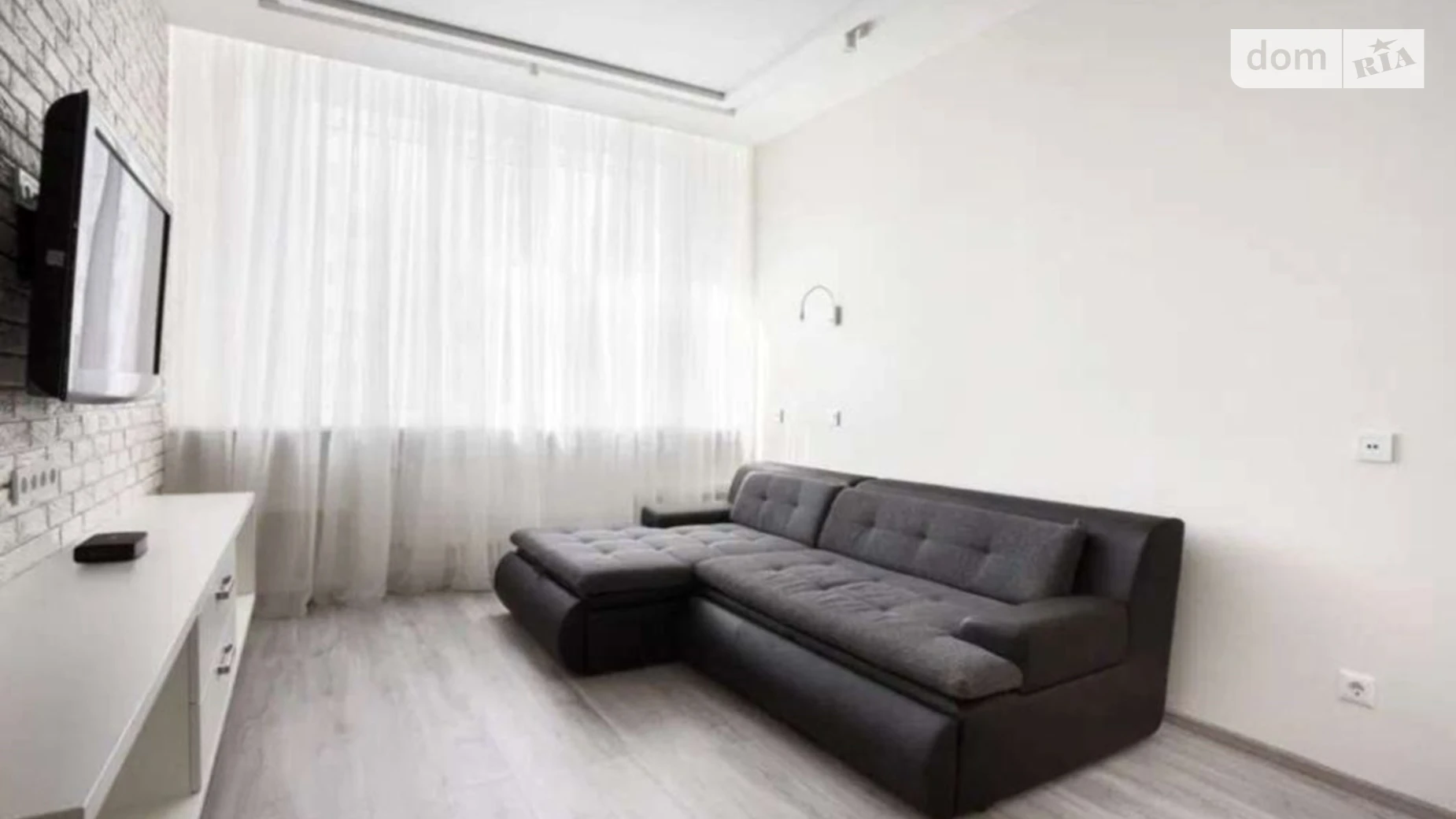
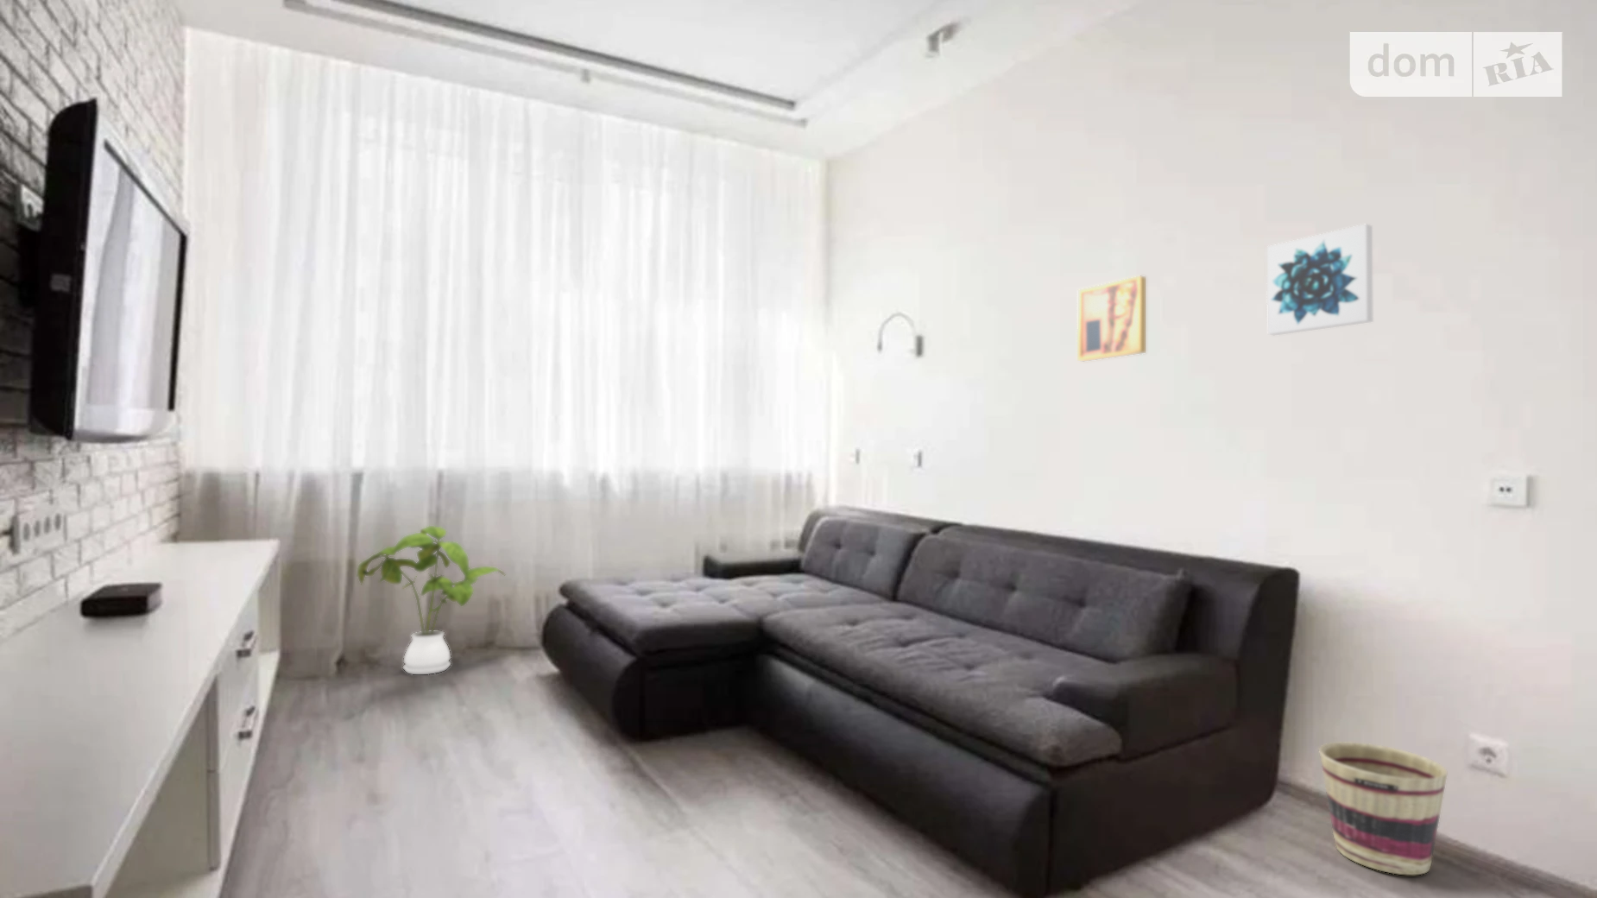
+ house plant (441, 600)
+ wall art (1110, 319)
+ basket (1381, 807)
+ wall art (1317, 283)
